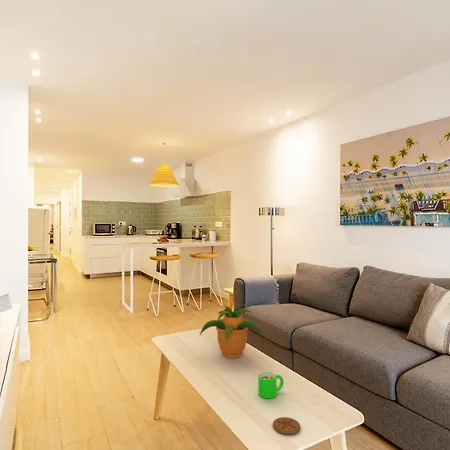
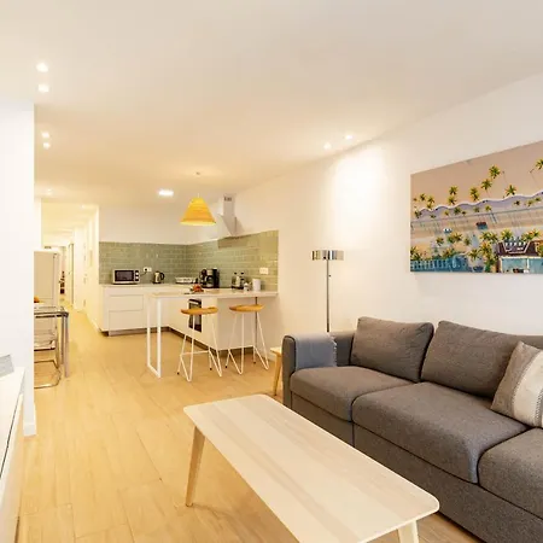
- potted plant (235, 329)
- coaster (286, 425)
- mug (271, 383)
